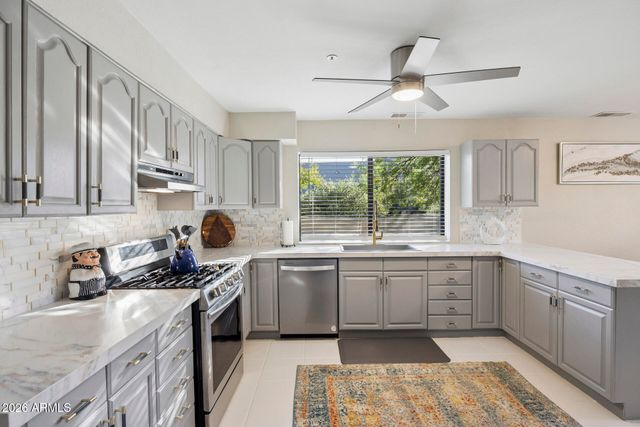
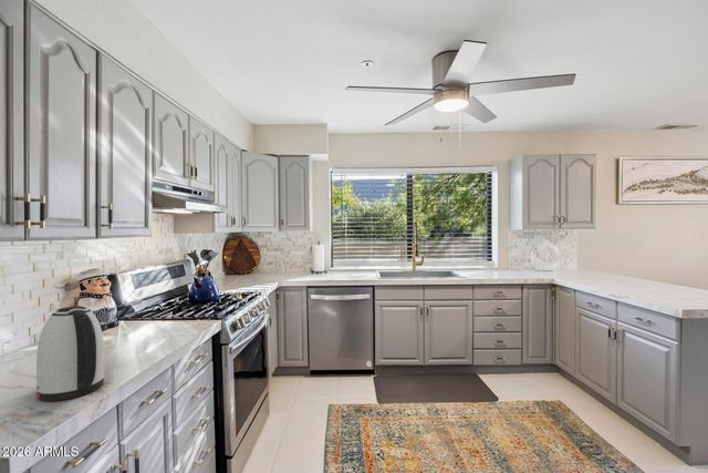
+ kettle (75, 349)
